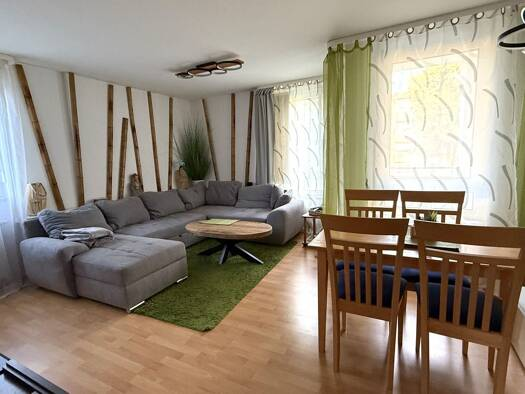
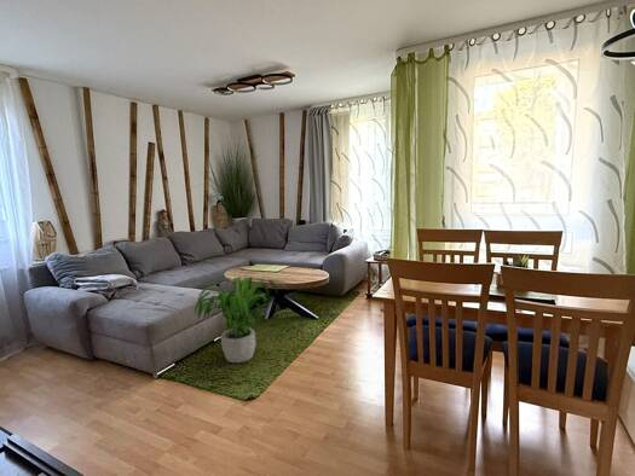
+ potted plant (239, 319)
